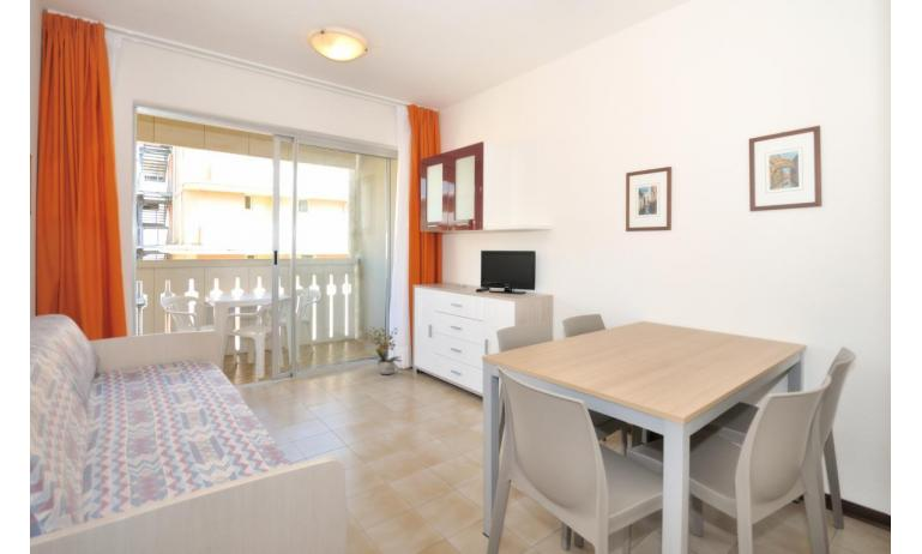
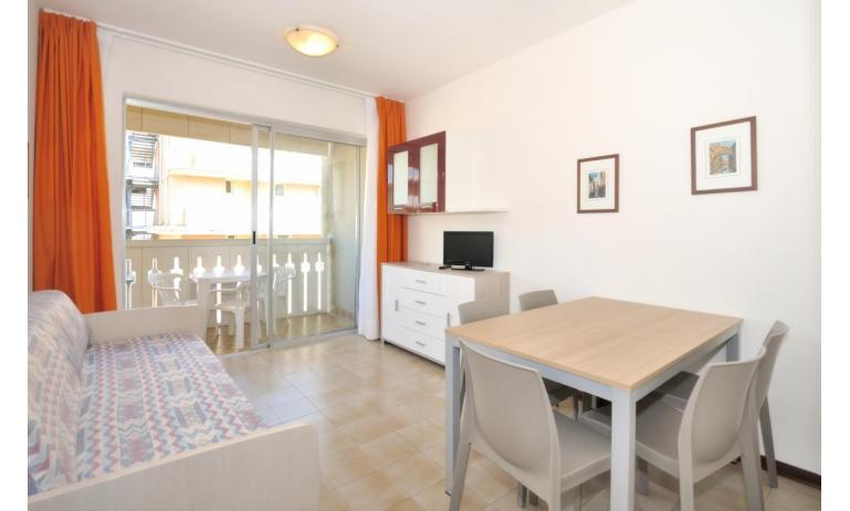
- potted plant (384, 349)
